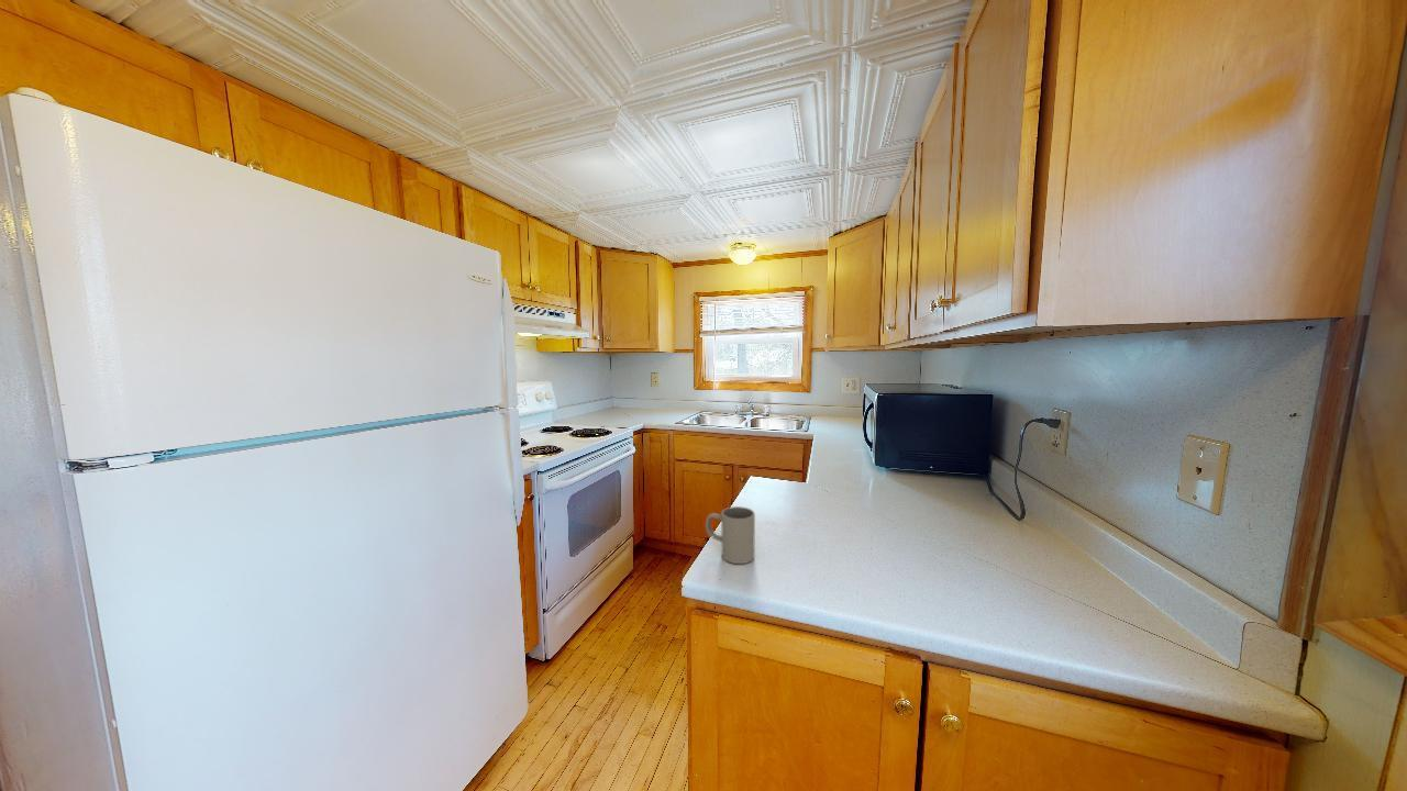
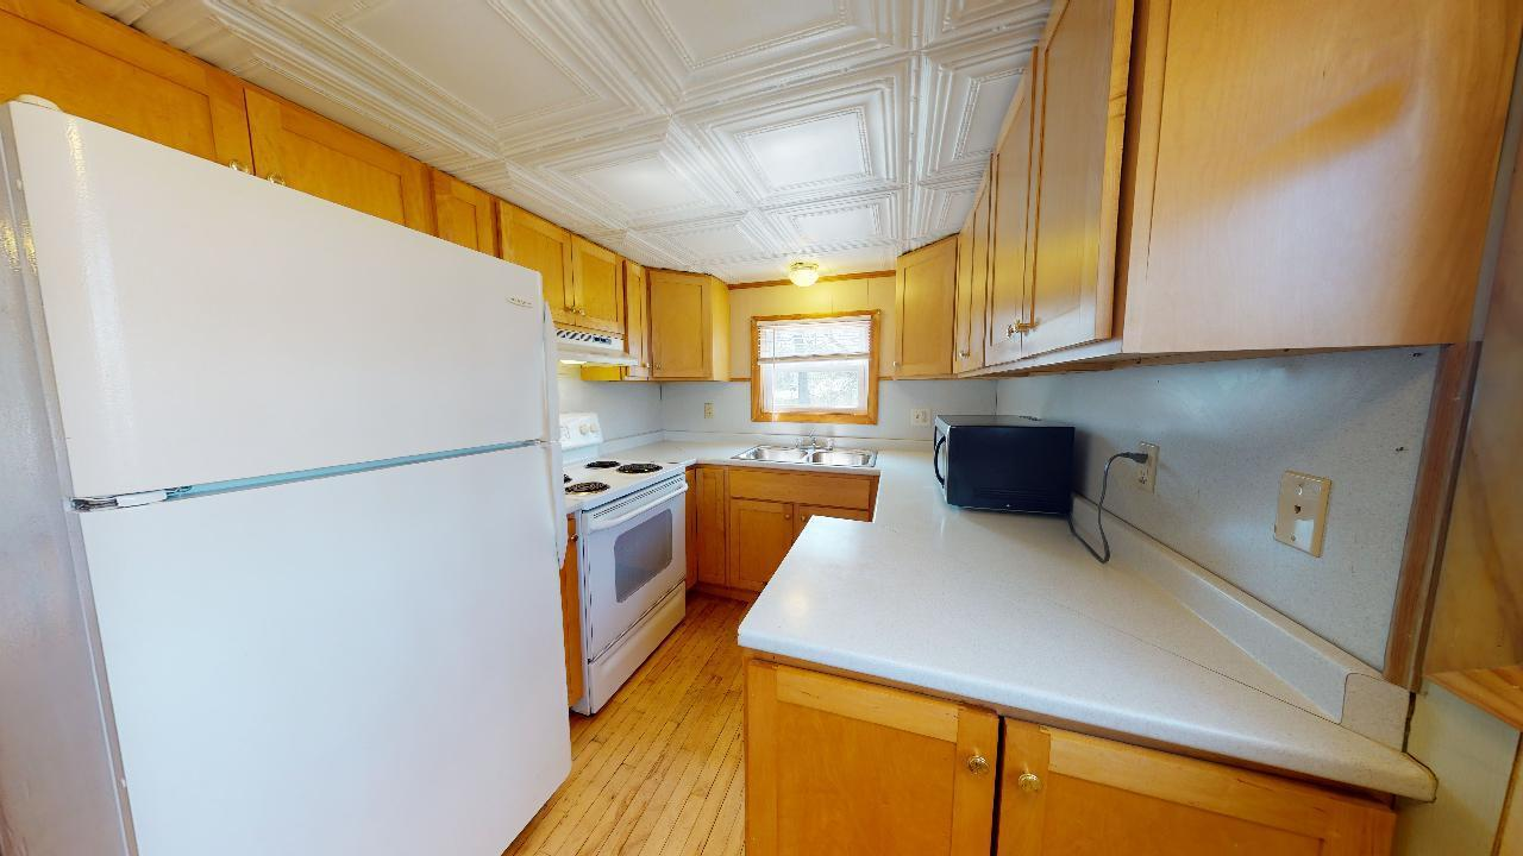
- mug (729, 532)
